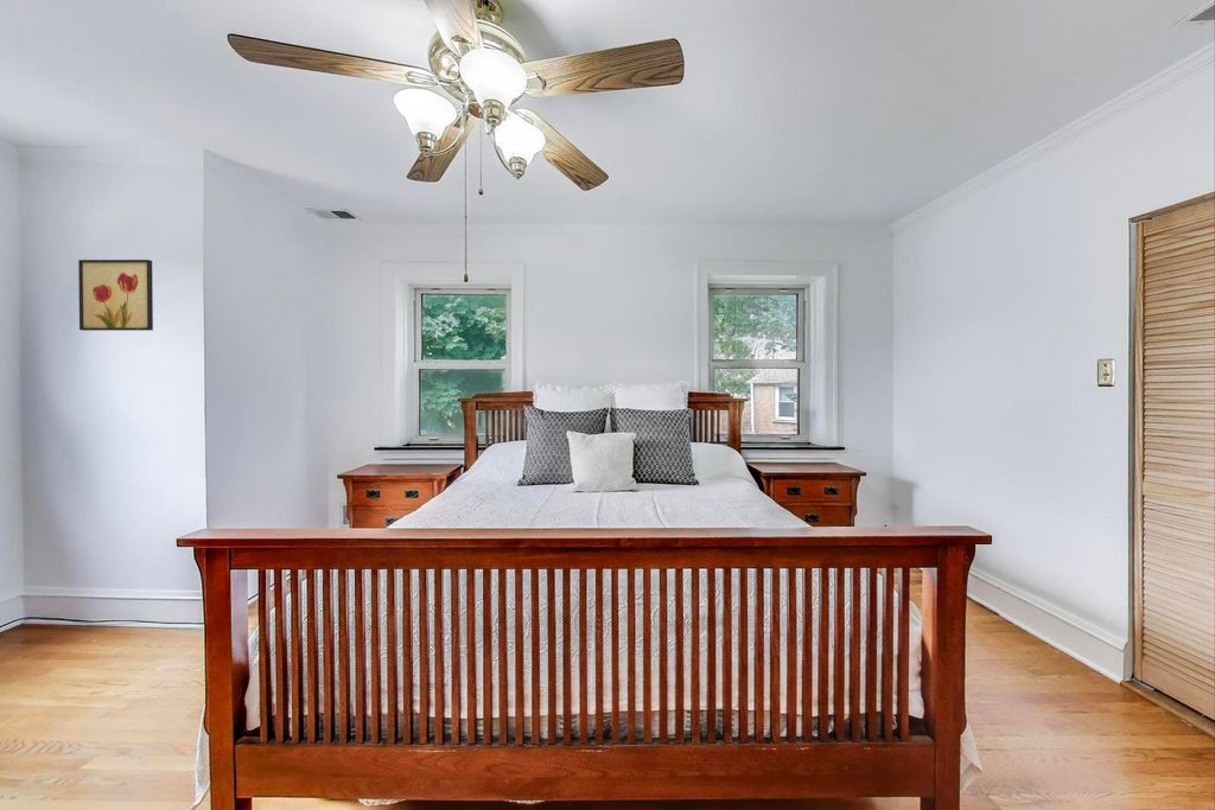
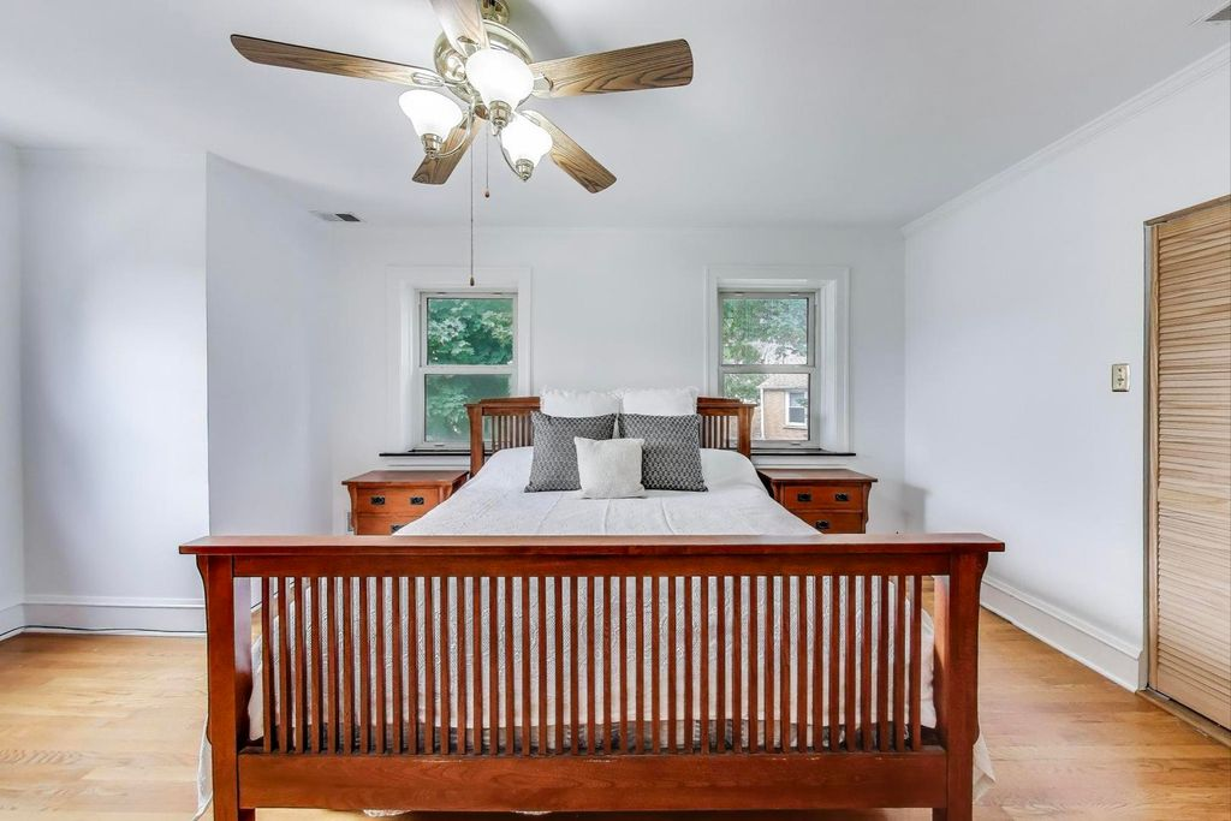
- wall art (116, 295)
